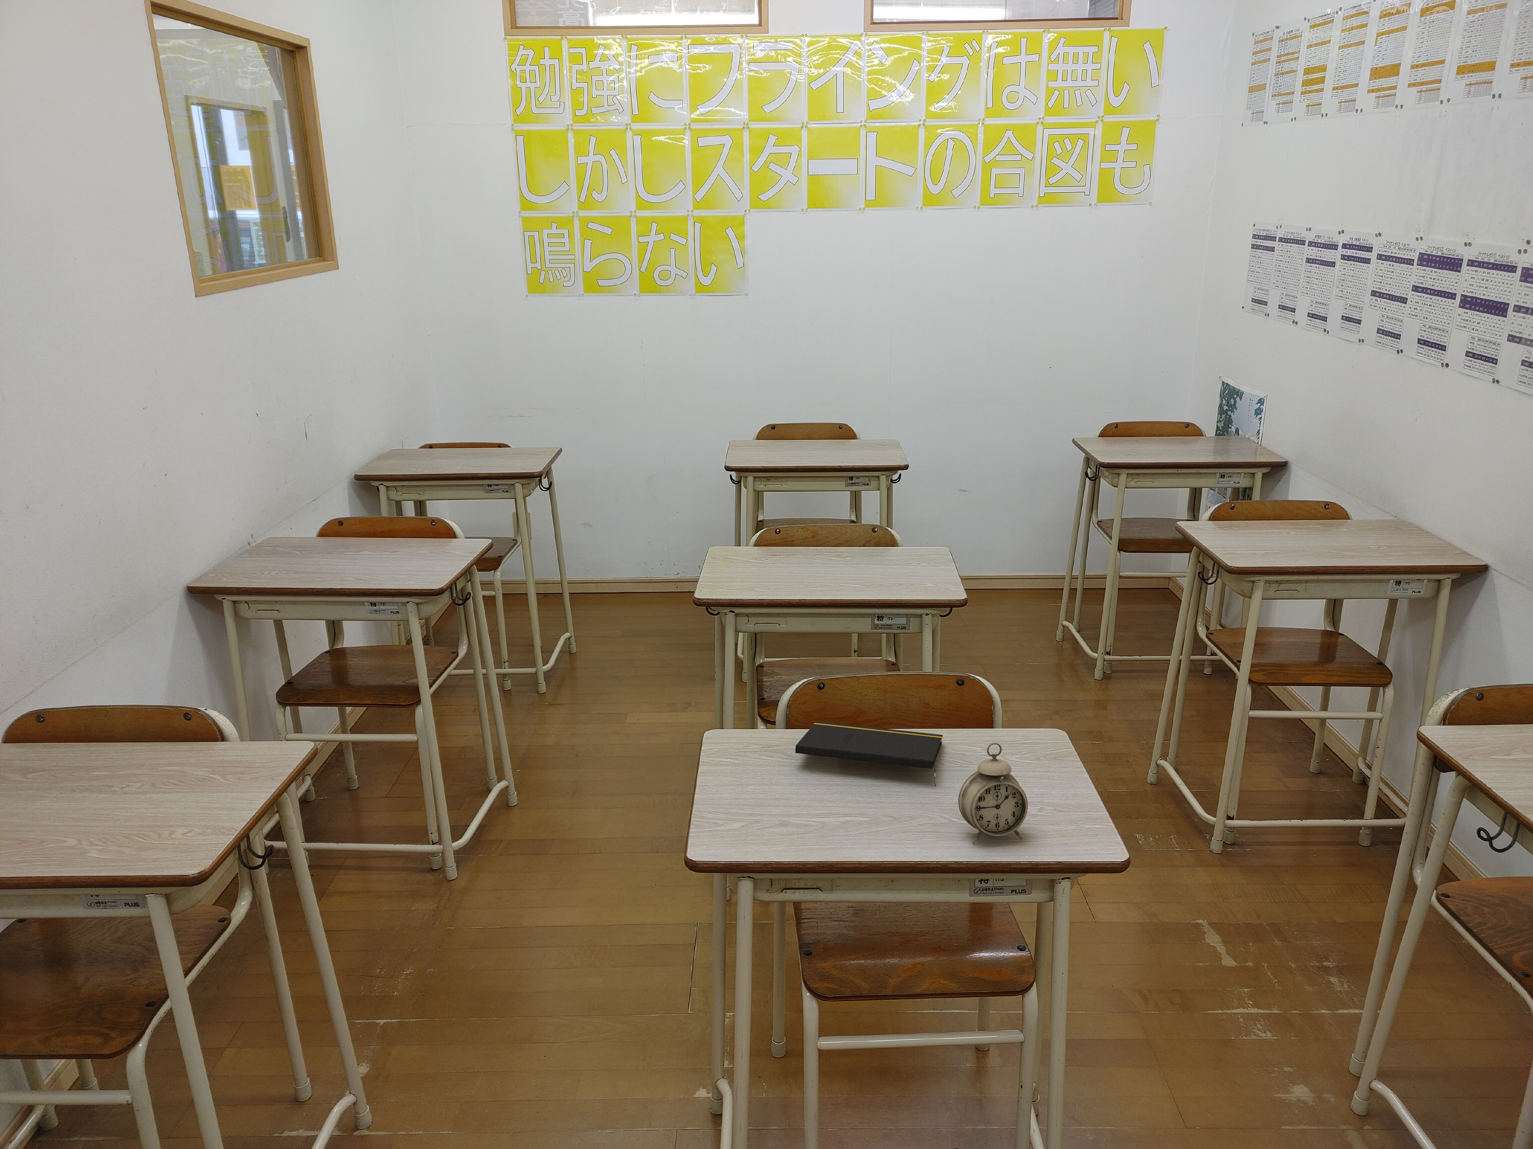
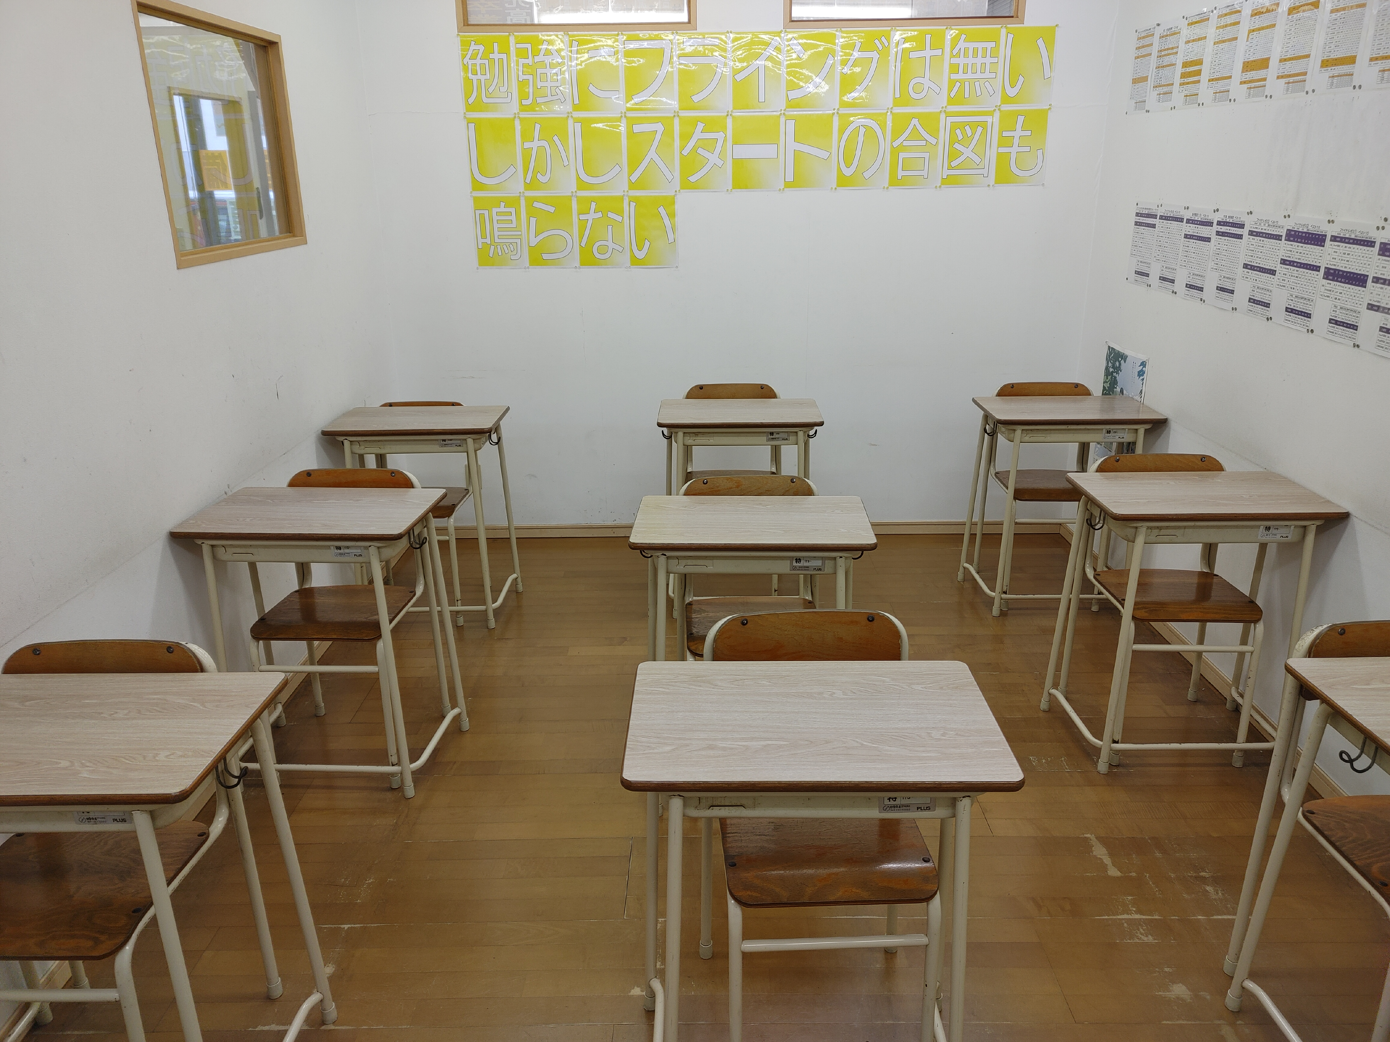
- notepad (872, 743)
- alarm clock (995, 791)
